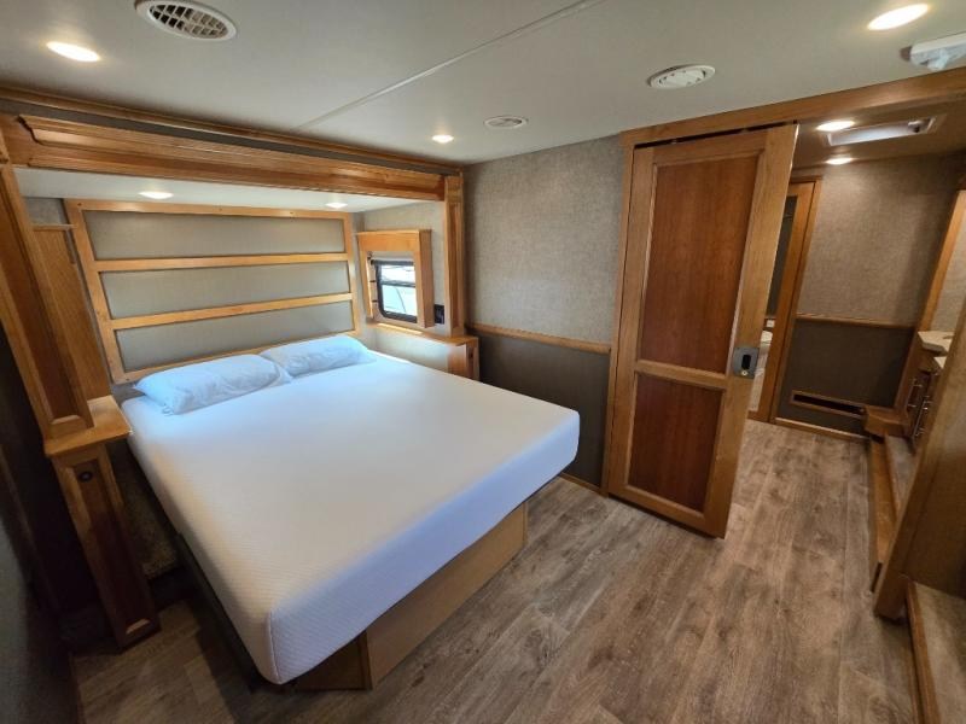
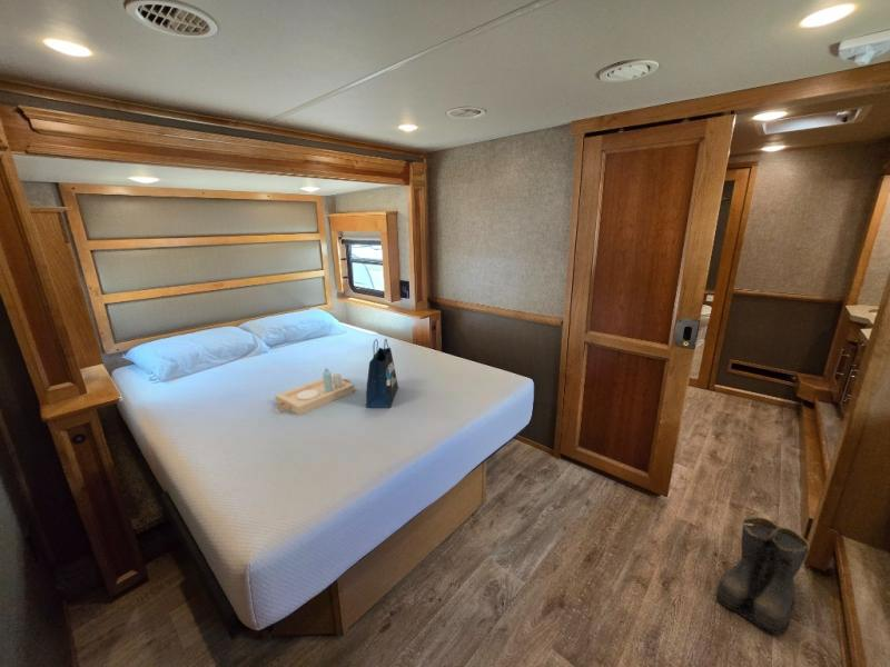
+ boots (762, 569)
+ serving tray (315, 384)
+ tote bag (380, 368)
